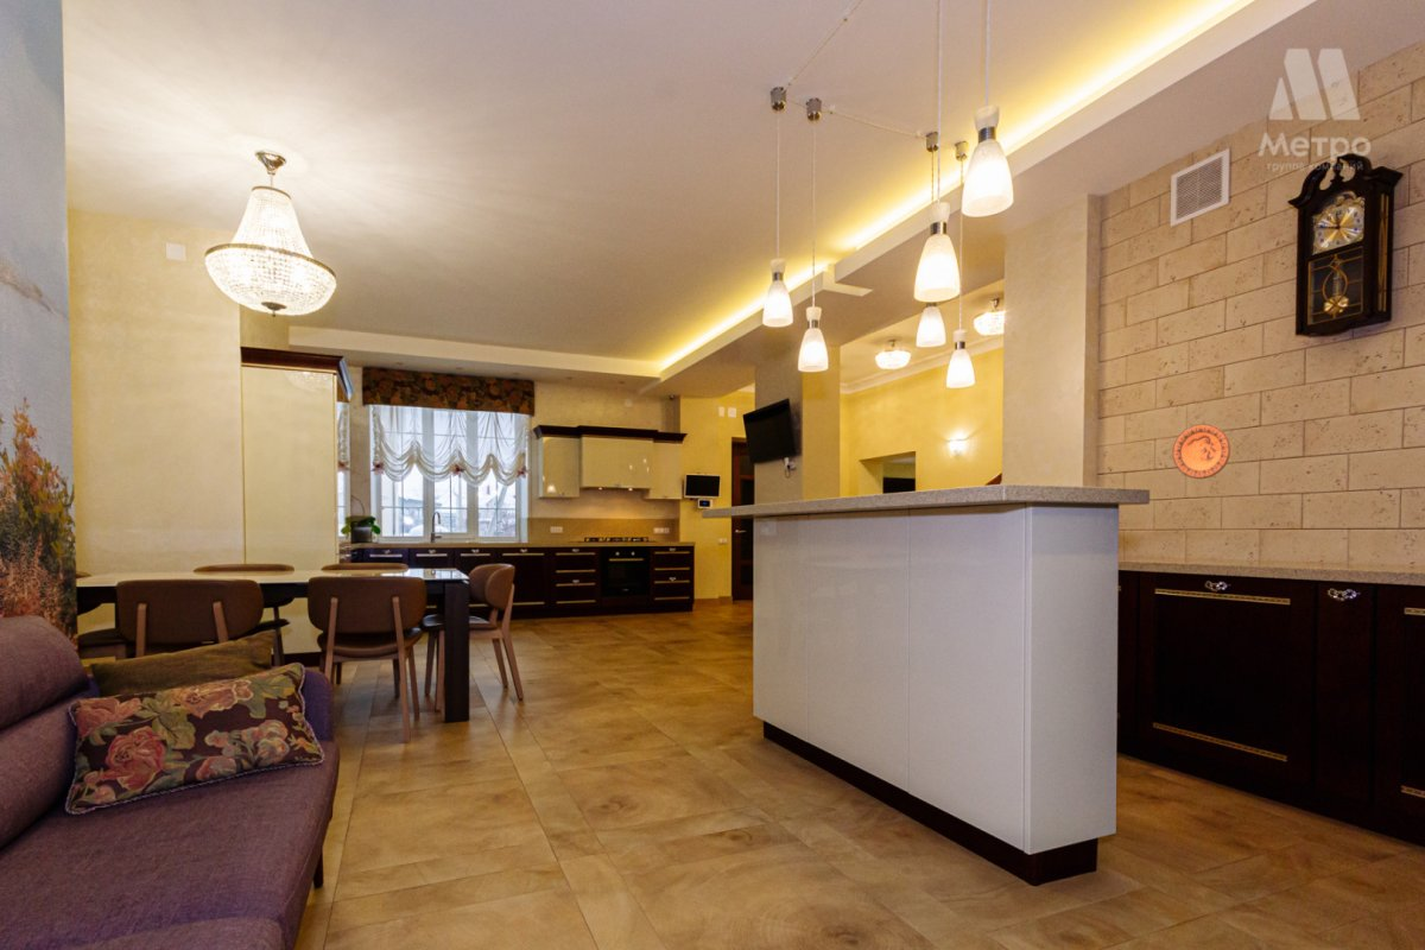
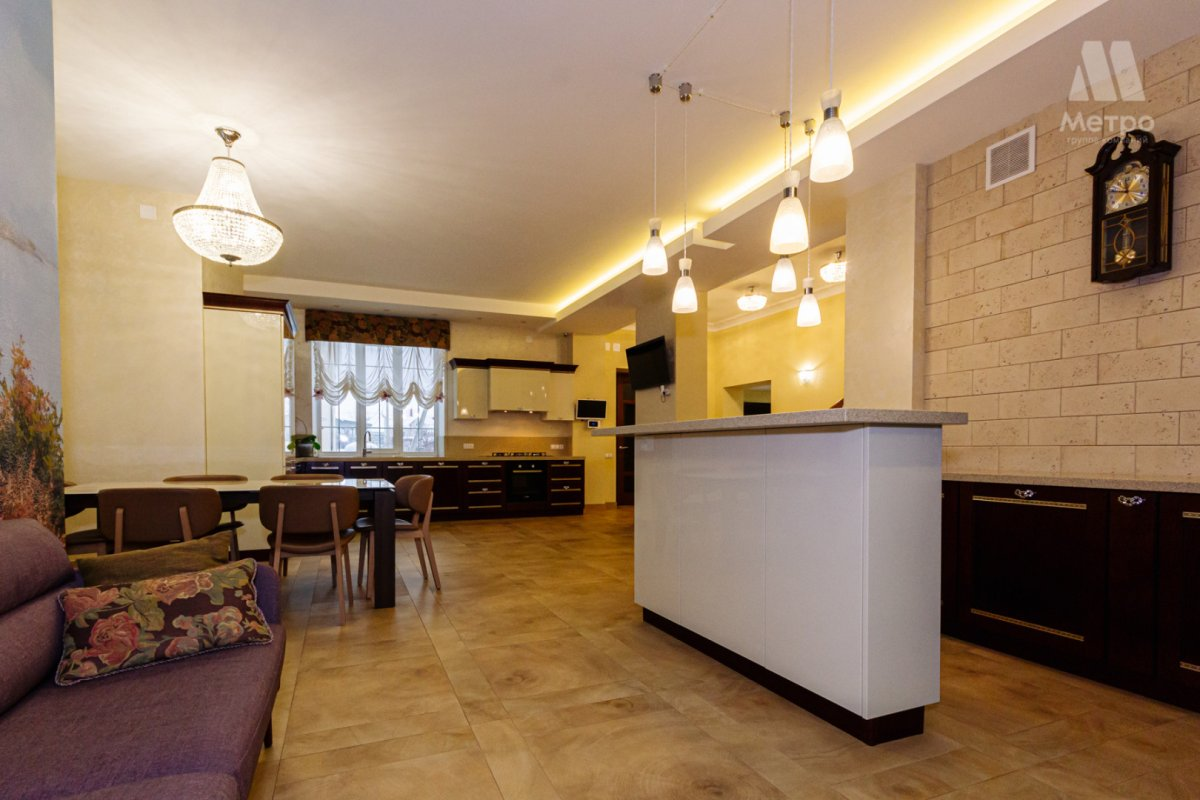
- decorative plate (1201, 451)
